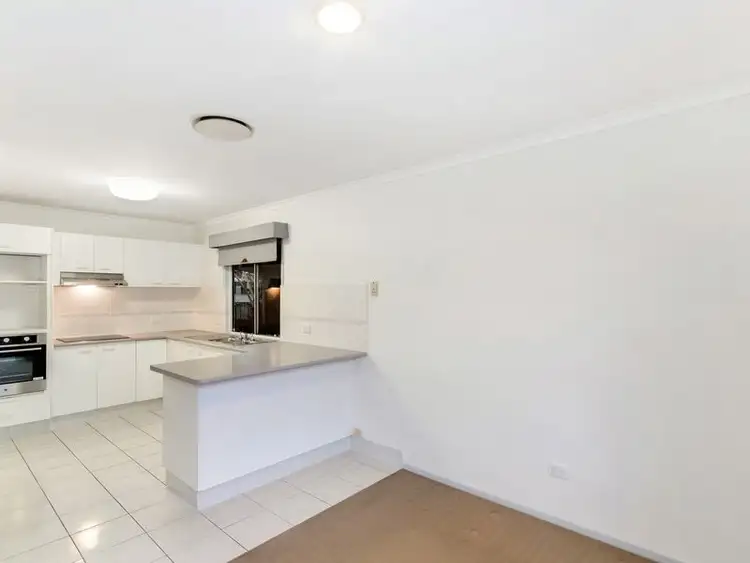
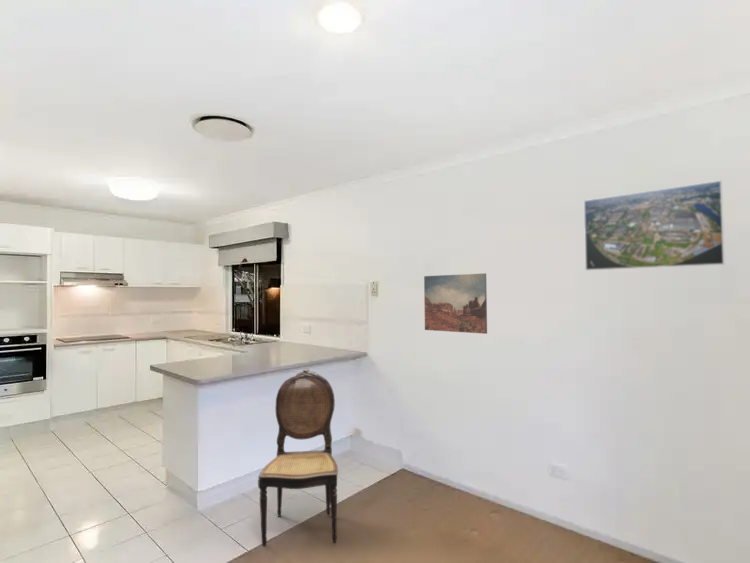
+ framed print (647, 229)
+ wall art (453, 303)
+ dining chair (302, 451)
